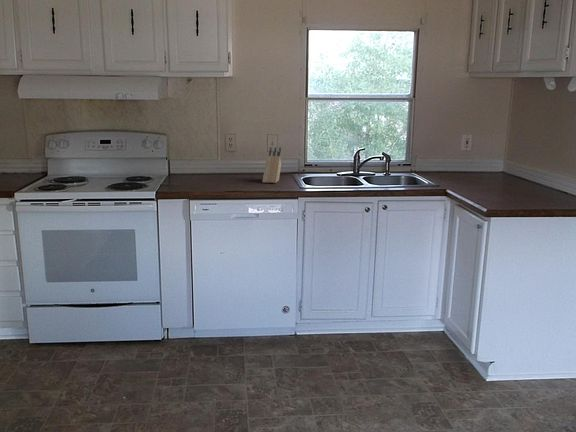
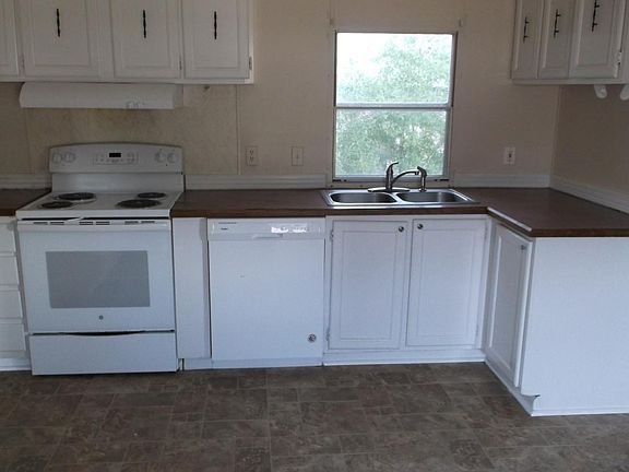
- knife block (272, 164)
